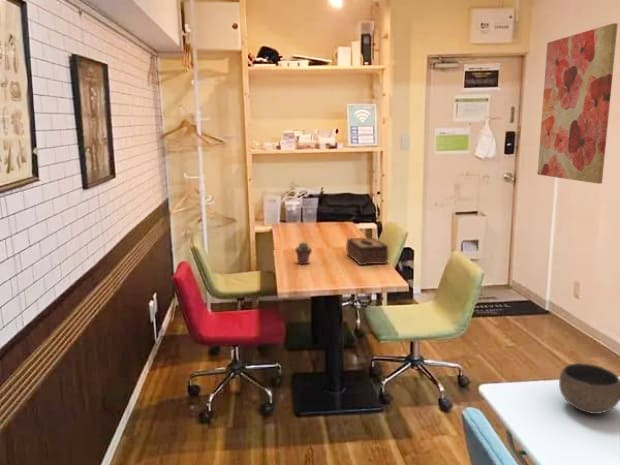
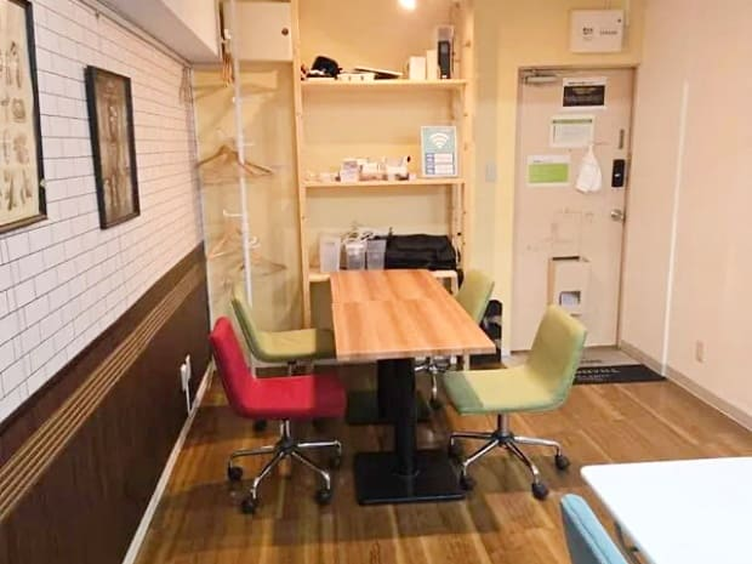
- tissue box (366, 250)
- wall art (572, 108)
- bowl (589, 391)
- potted succulent (303, 252)
